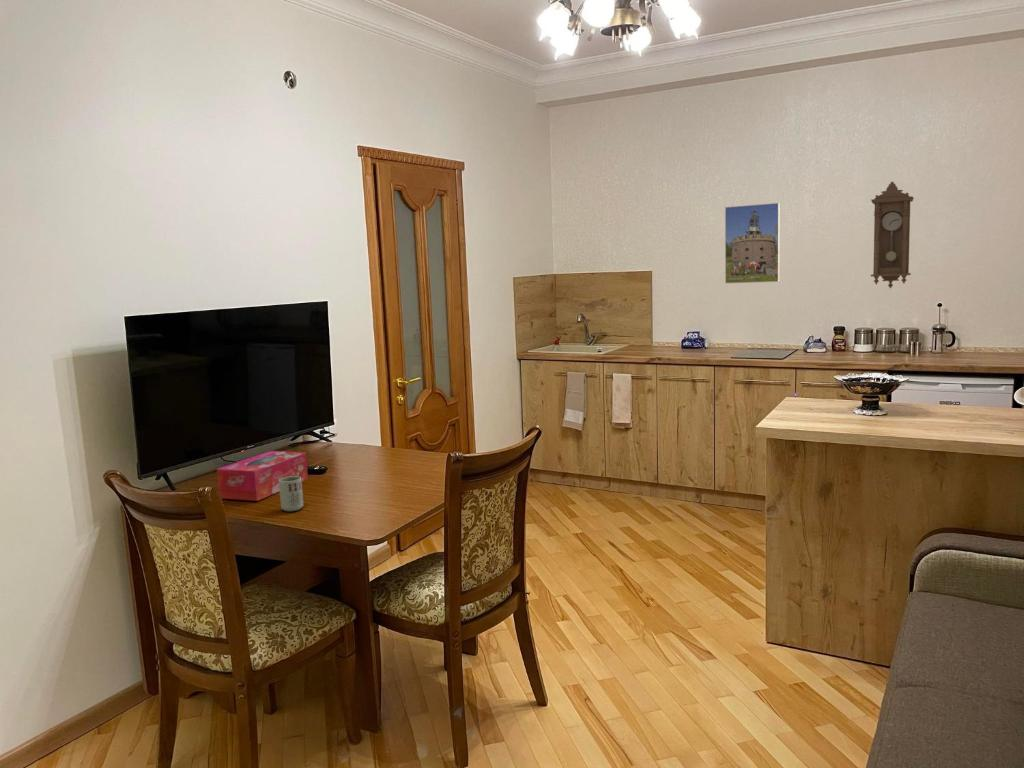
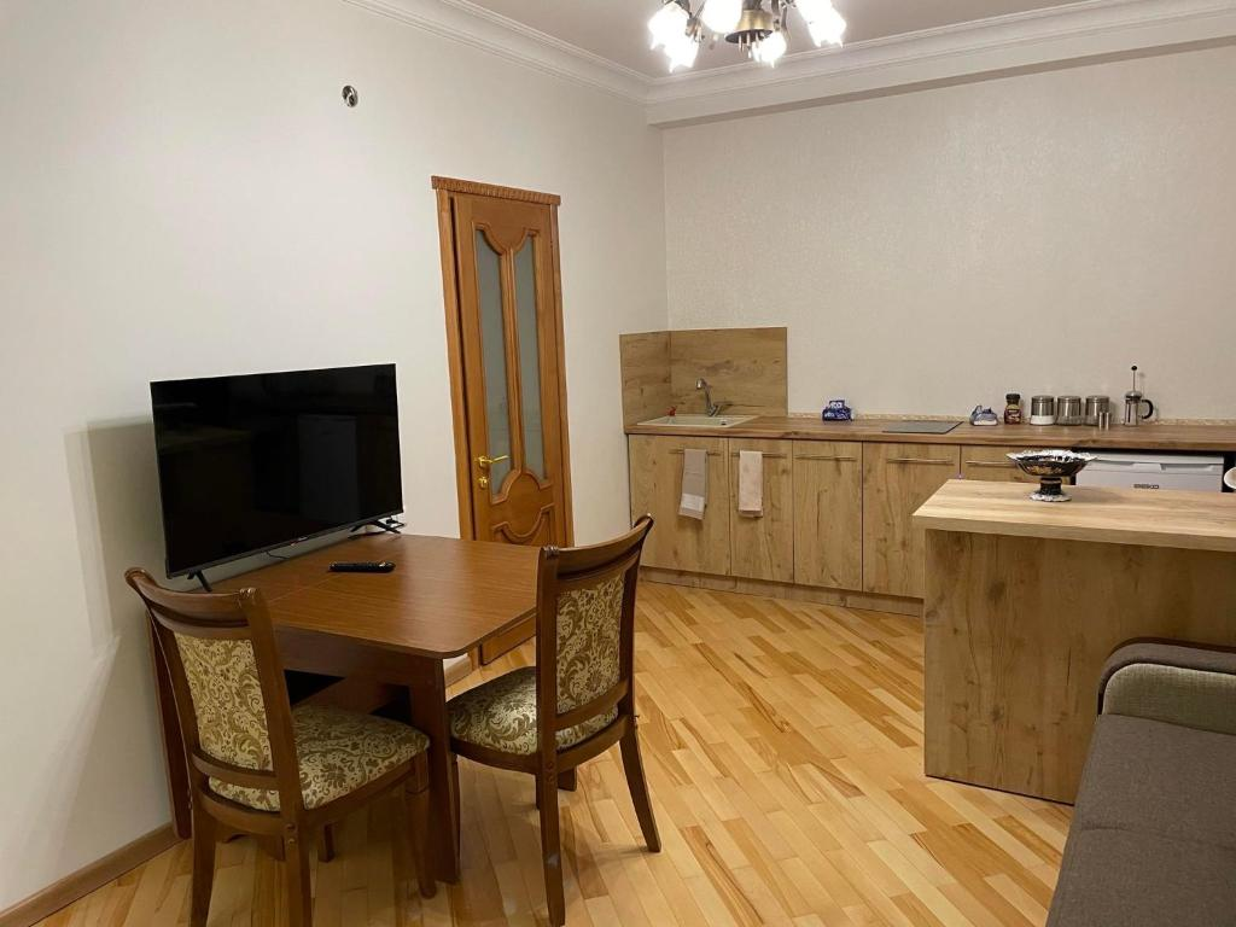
- tissue box (264, 474)
- pendulum clock (891, 235)
- cup (291, 493)
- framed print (751, 244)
